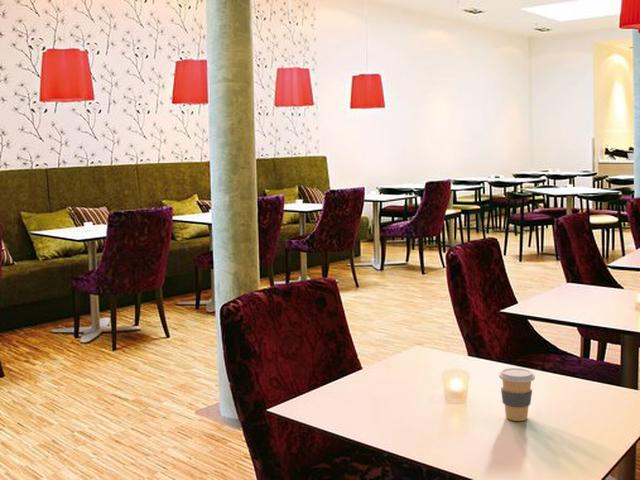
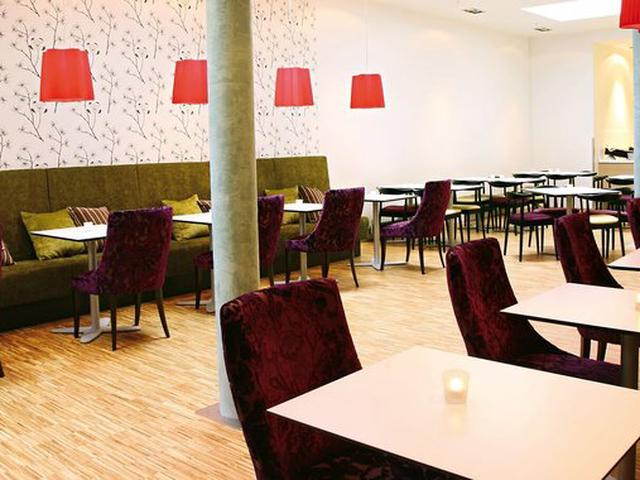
- coffee cup (516, 394)
